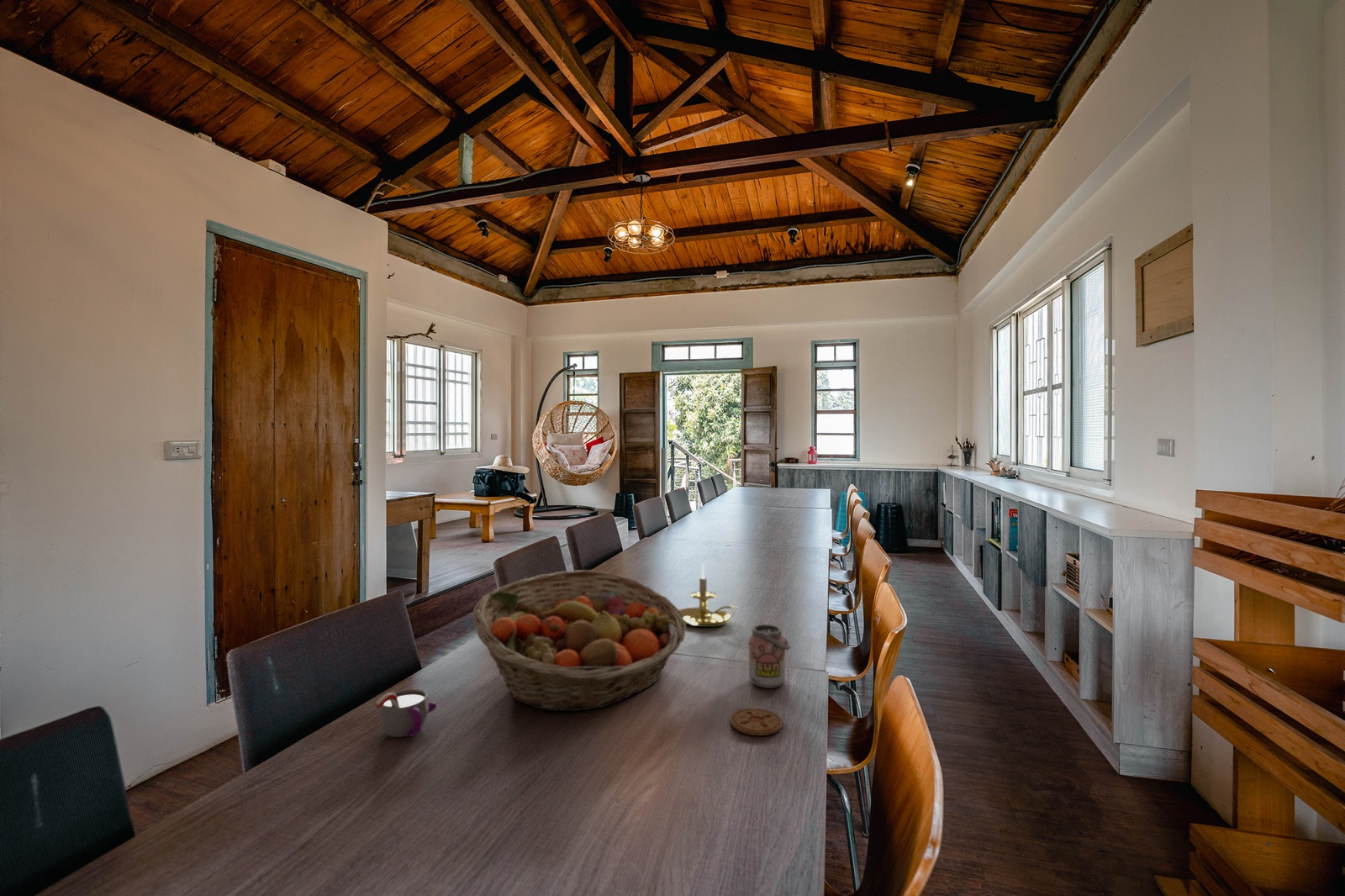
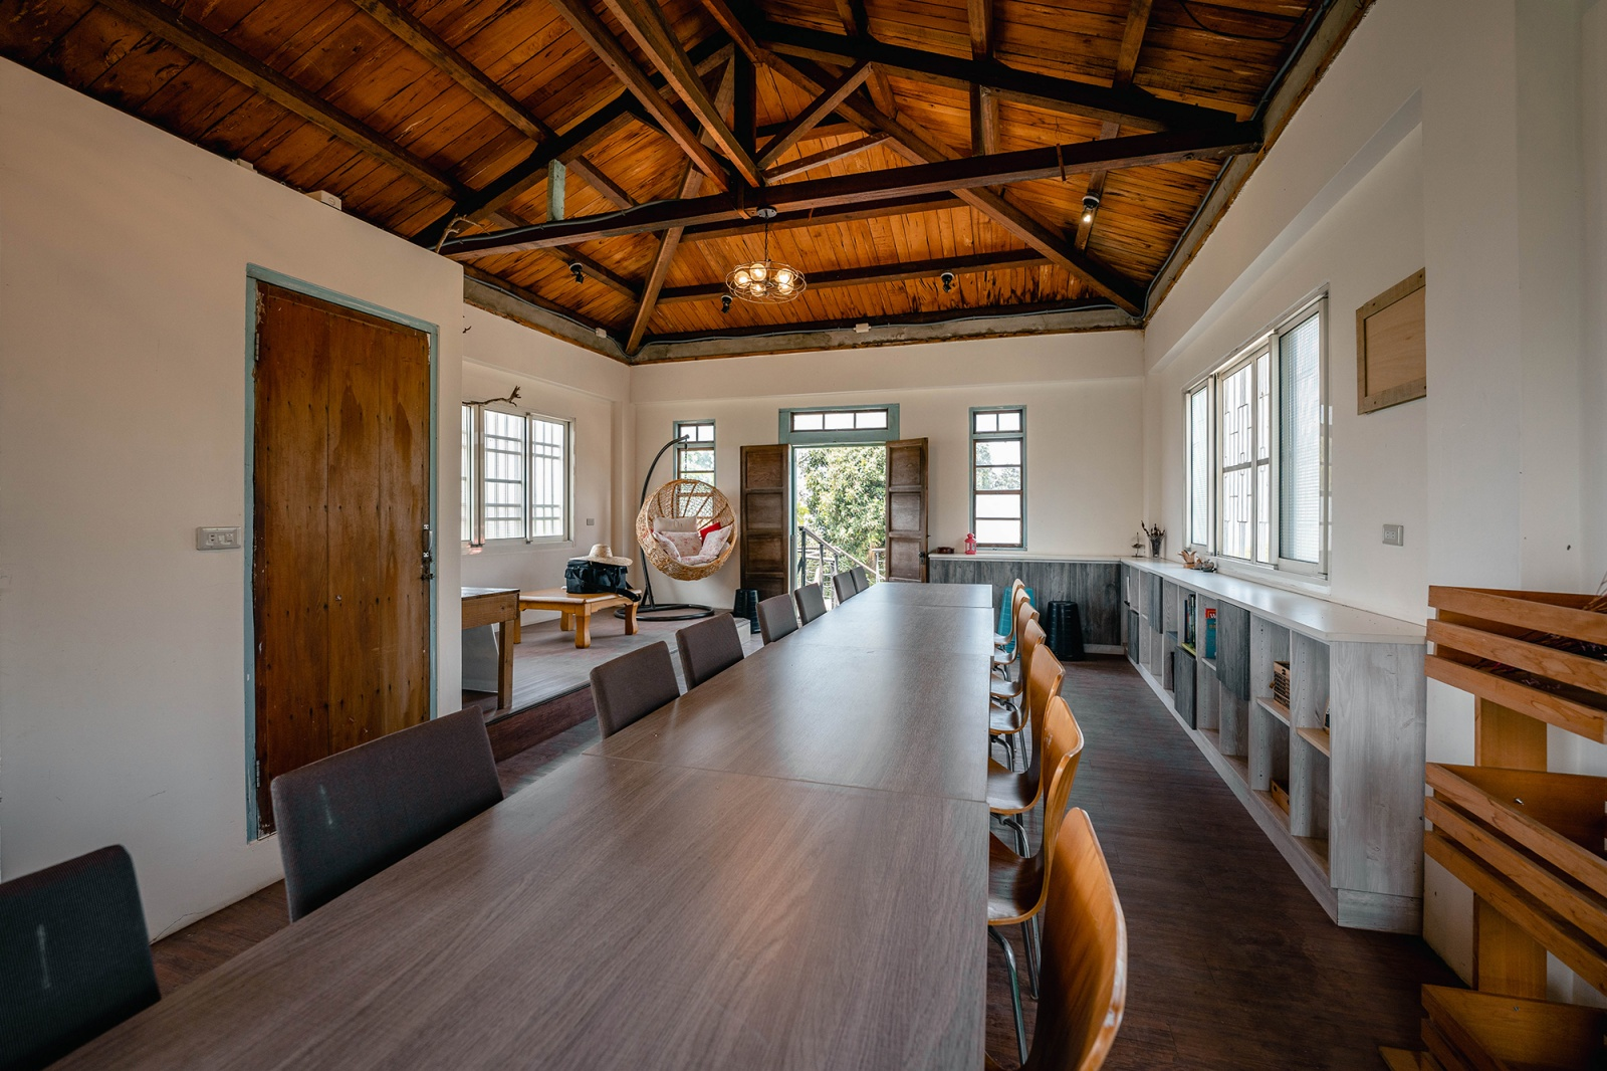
- coaster (756, 721)
- mug (407, 709)
- beverage can (769, 655)
- candle holder (707, 592)
- fruit basket (584, 632)
